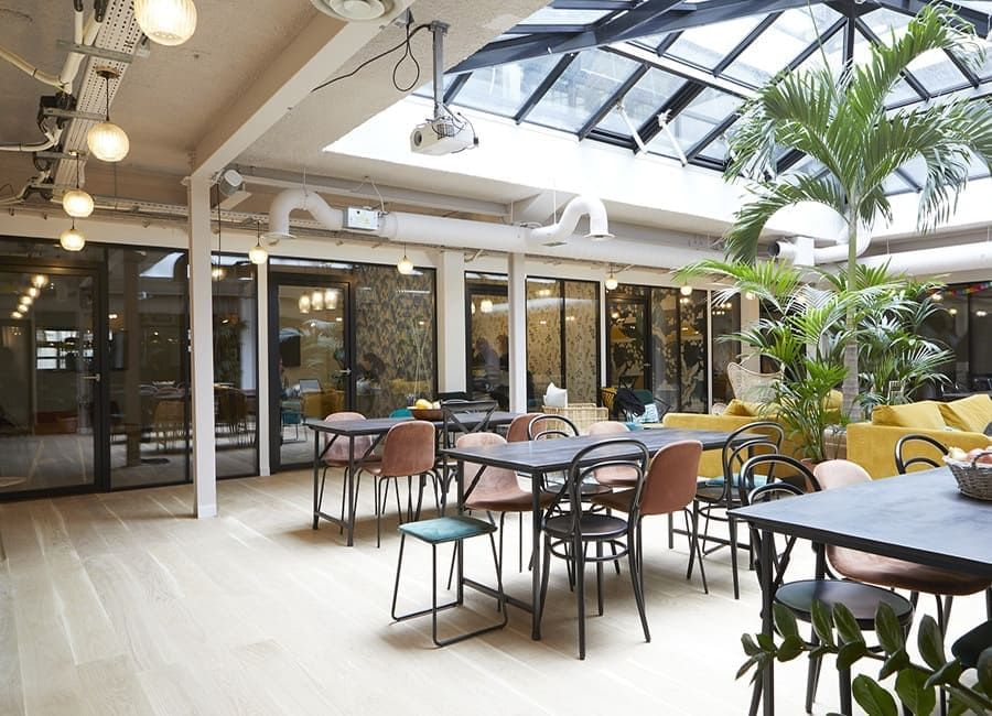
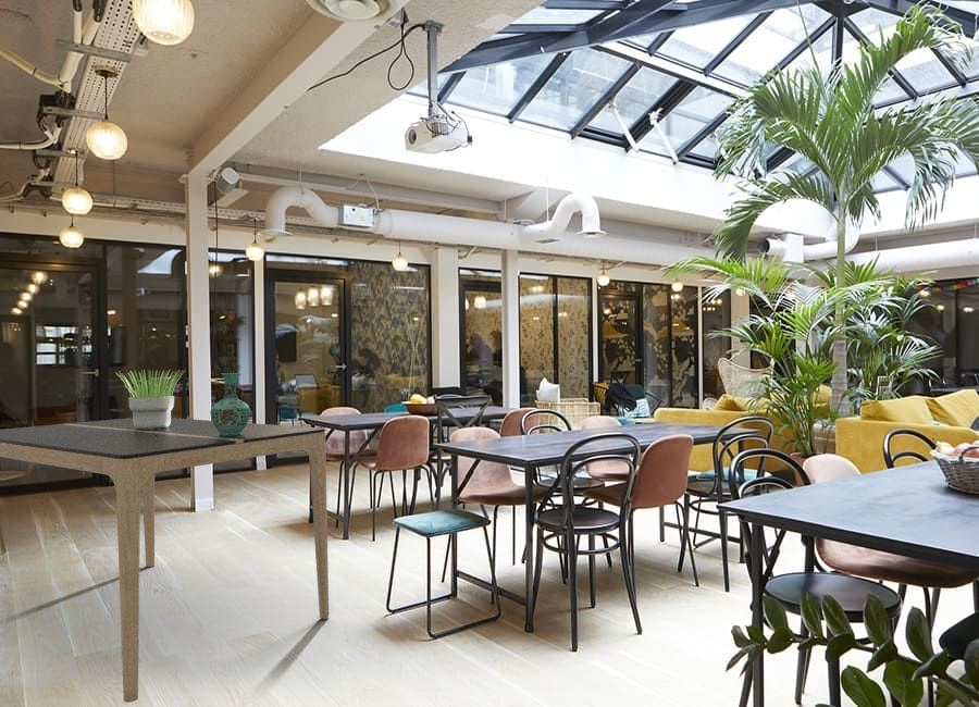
+ potted plant (150, 398)
+ dining table (139, 523)
+ vase (230, 404)
